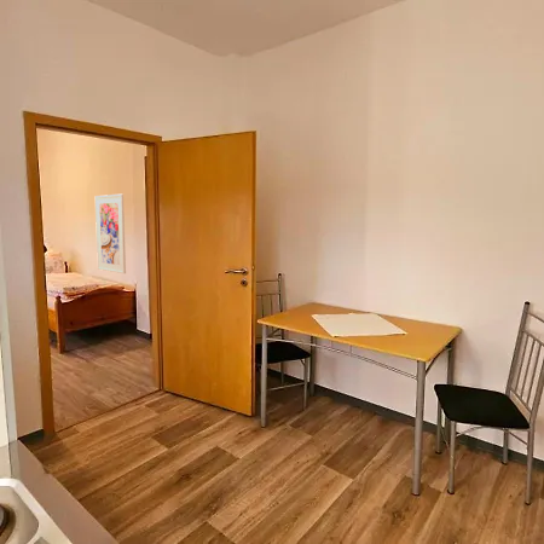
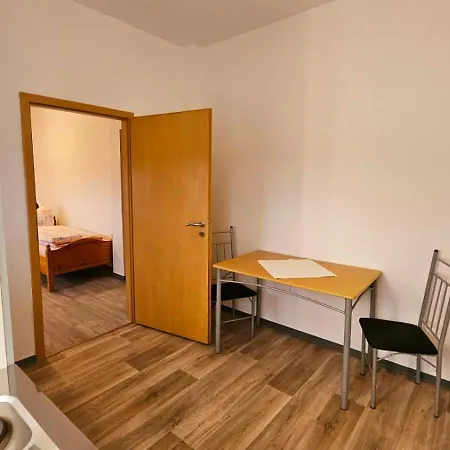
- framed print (109, 233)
